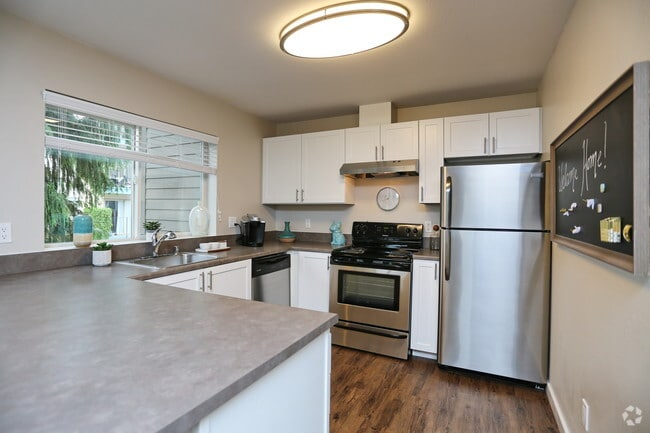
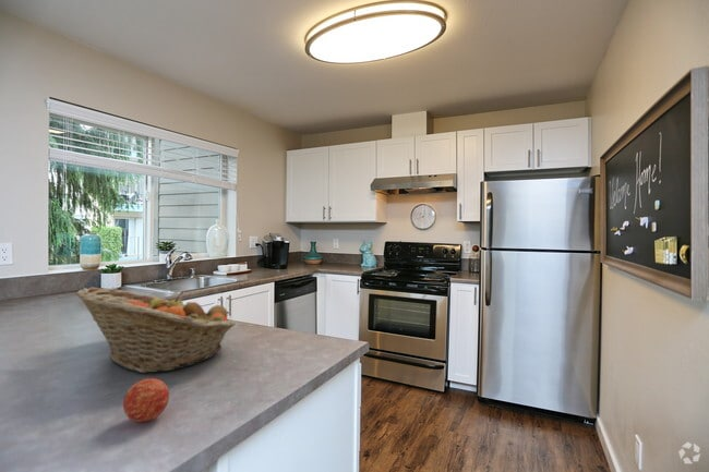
+ fruit basket (159, 319)
+ apple (146, 399)
